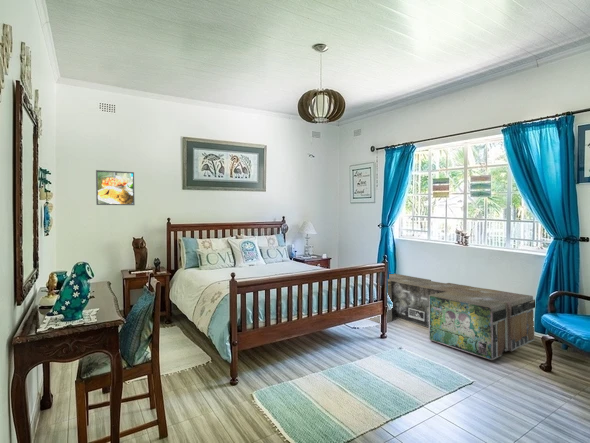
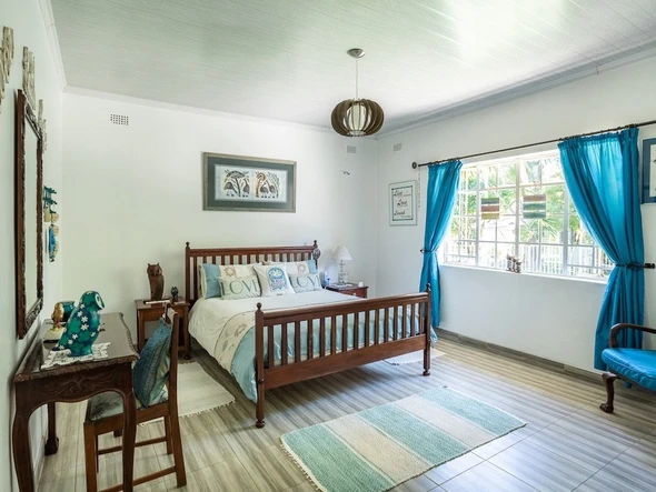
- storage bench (425, 305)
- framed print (115, 188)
